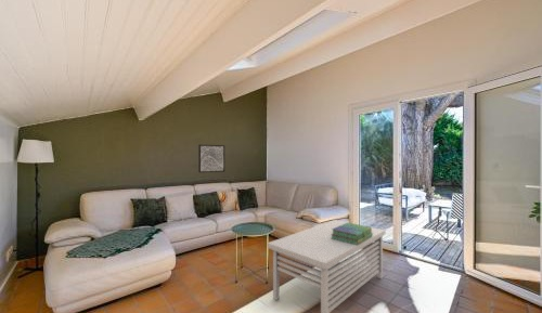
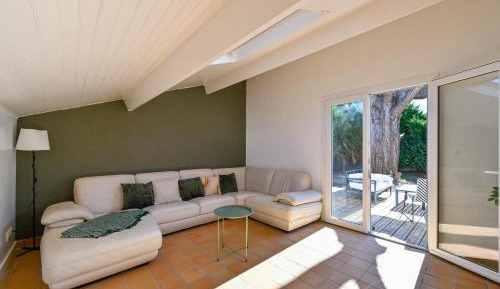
- wall art (211, 158)
- coffee table (331, 261)
- stack of books (351, 232)
